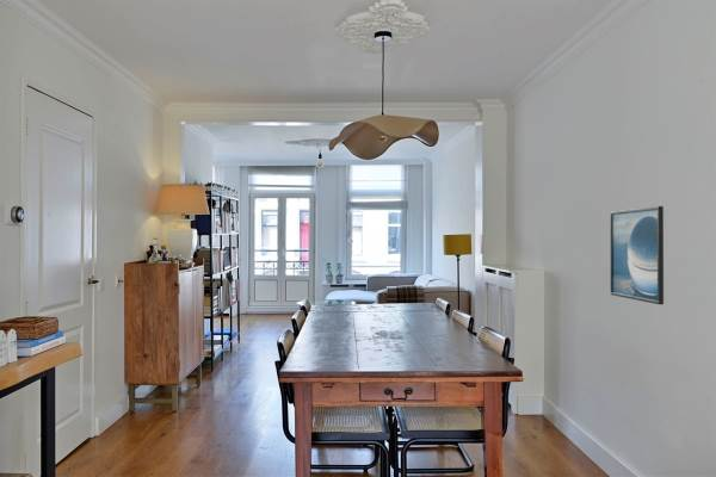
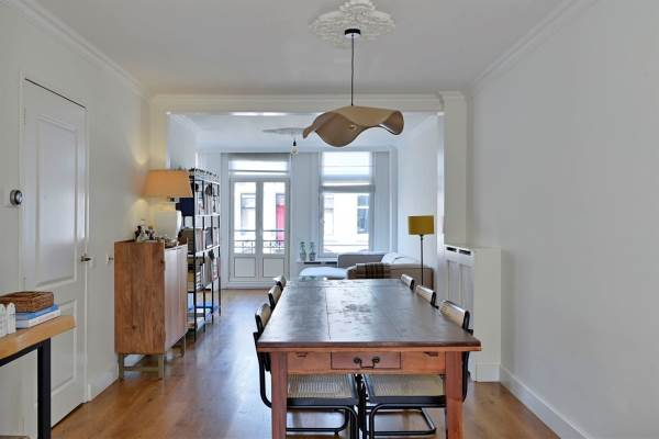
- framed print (634, 254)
